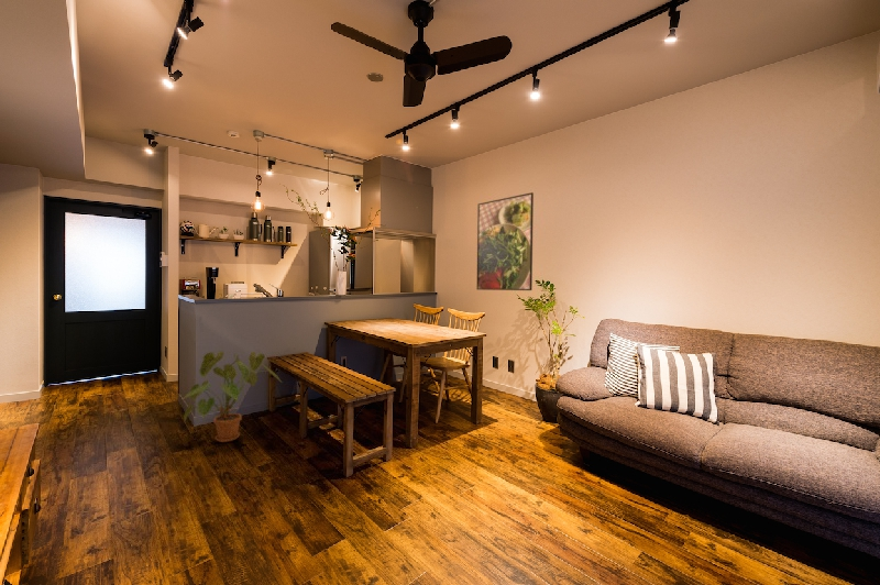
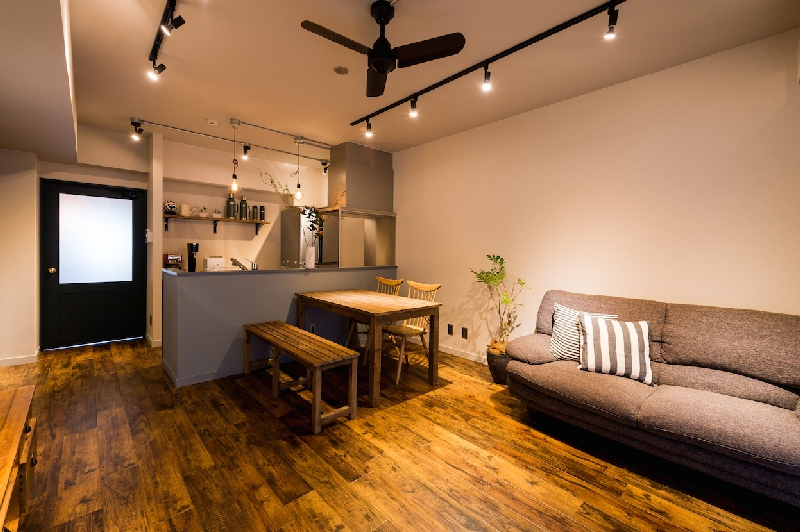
- house plant (232, 391)
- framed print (503, 244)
